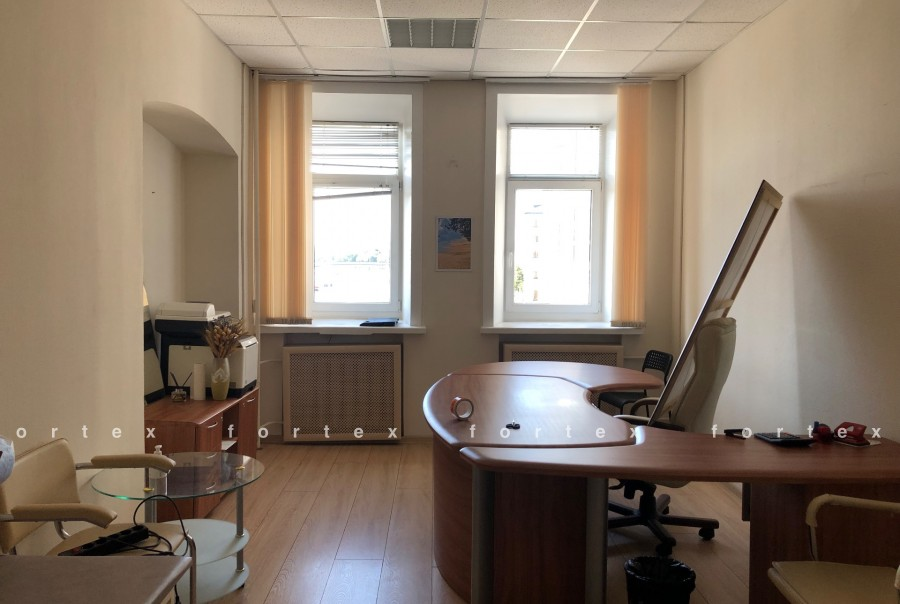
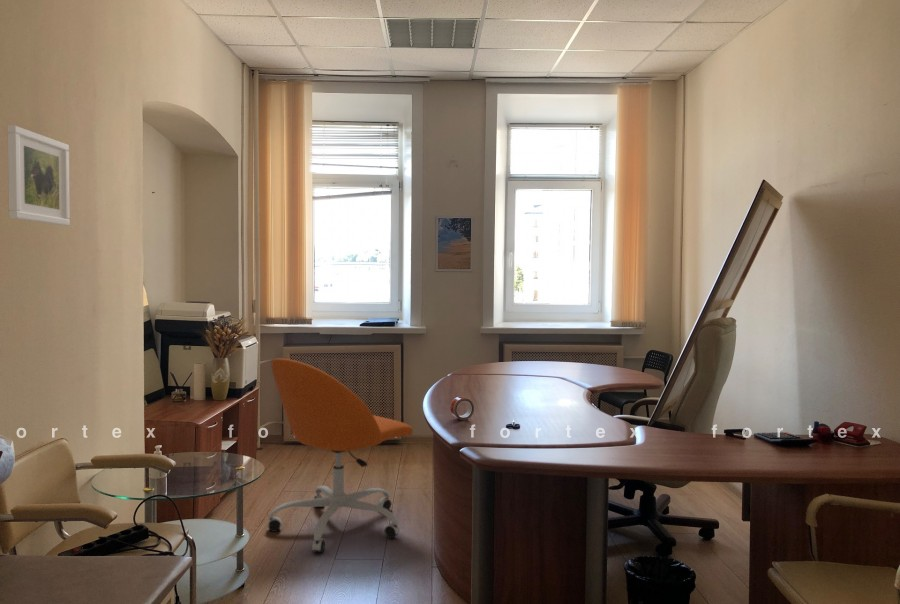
+ office chair (341, 439)
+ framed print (40, 179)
